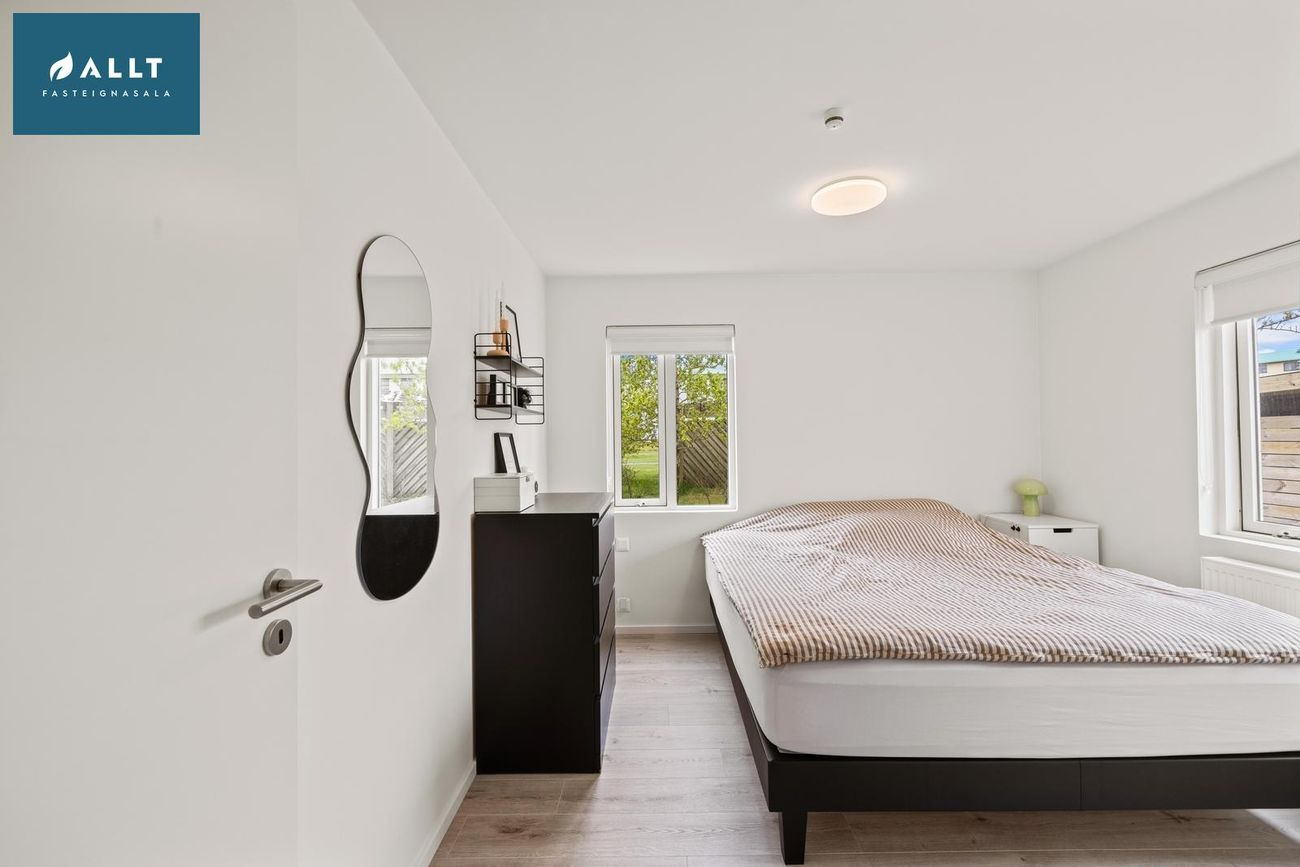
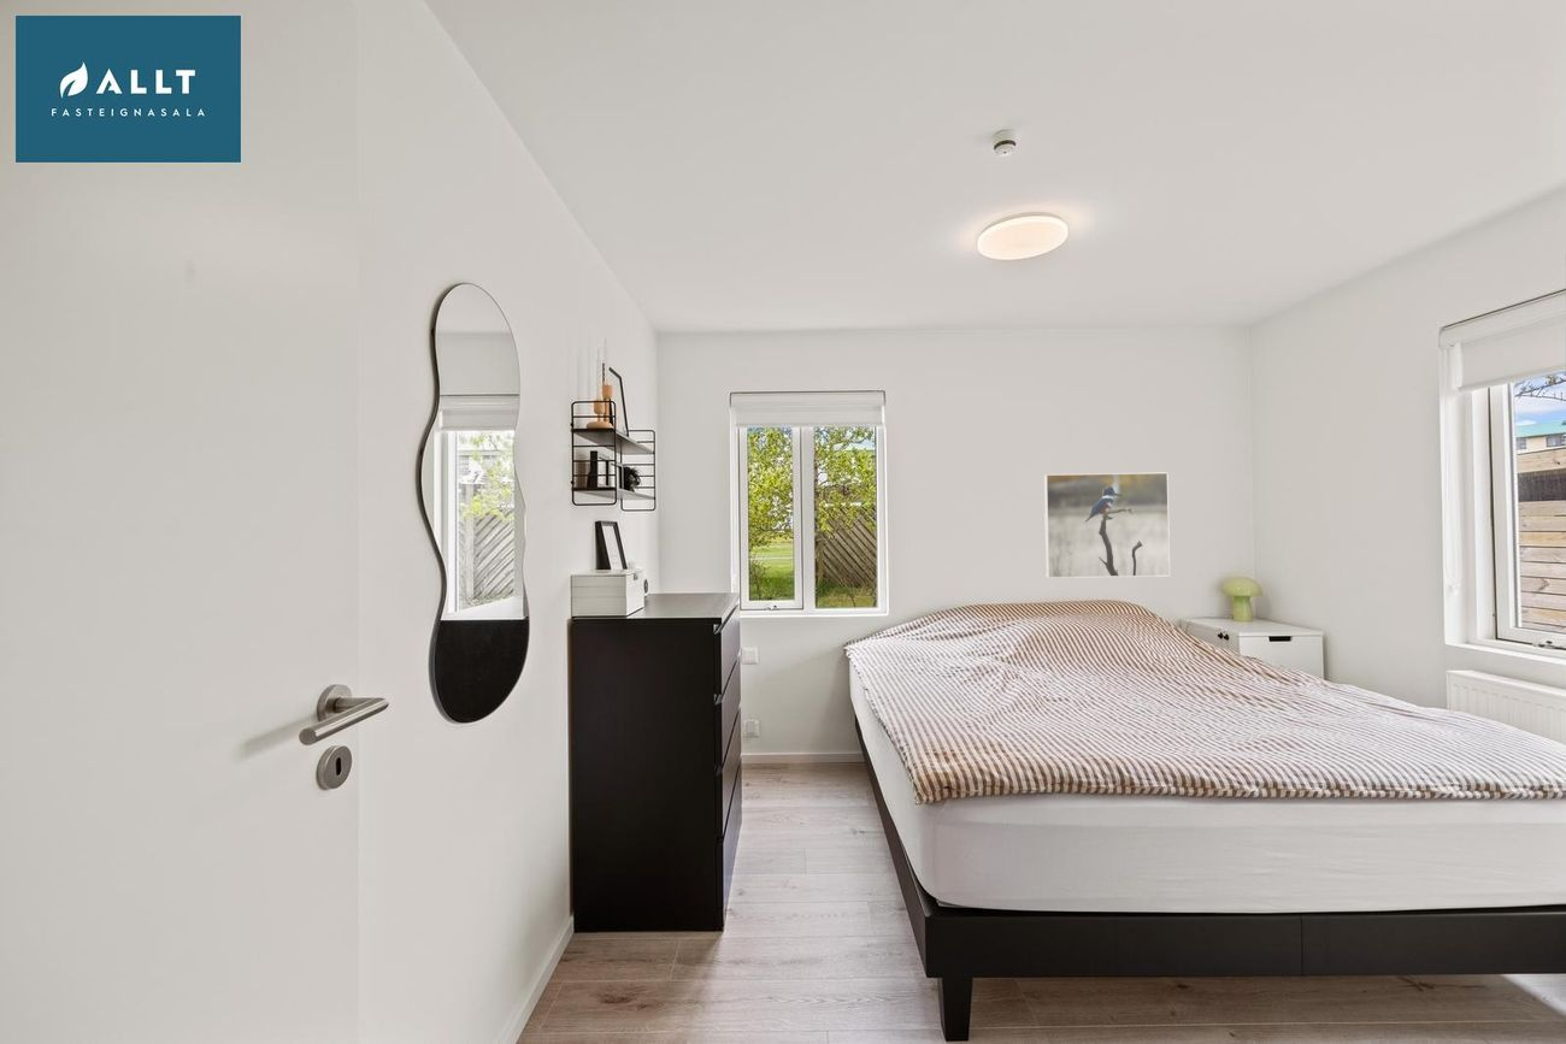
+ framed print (1106, 525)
